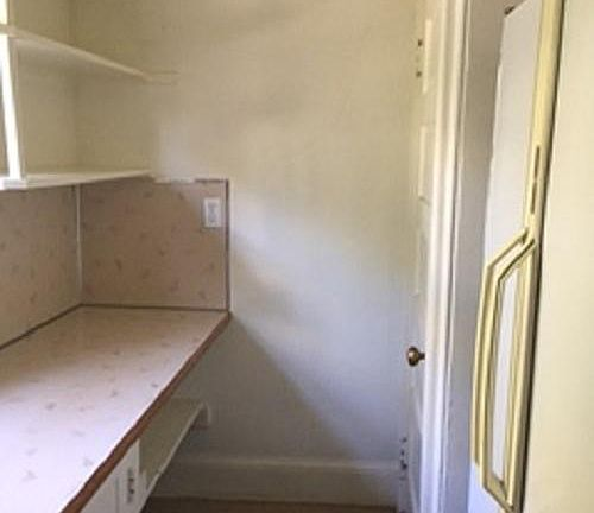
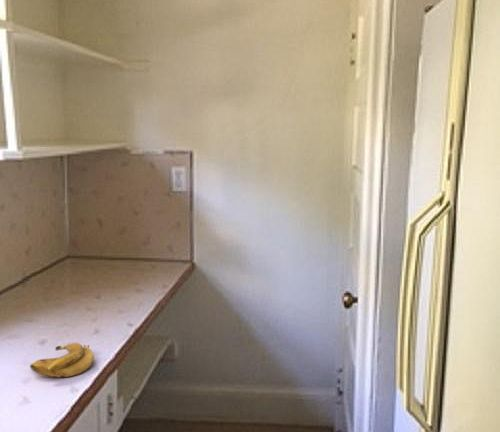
+ banana (62, 357)
